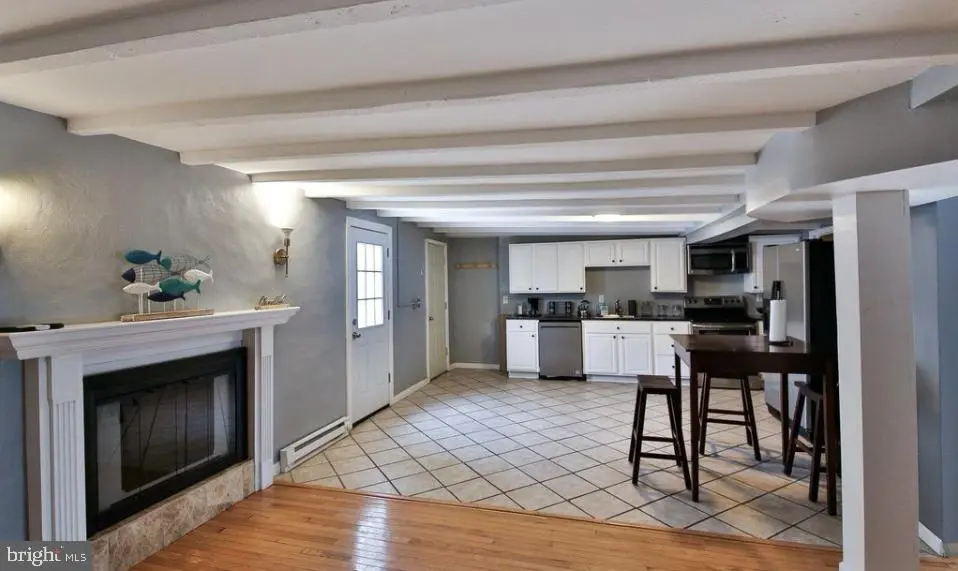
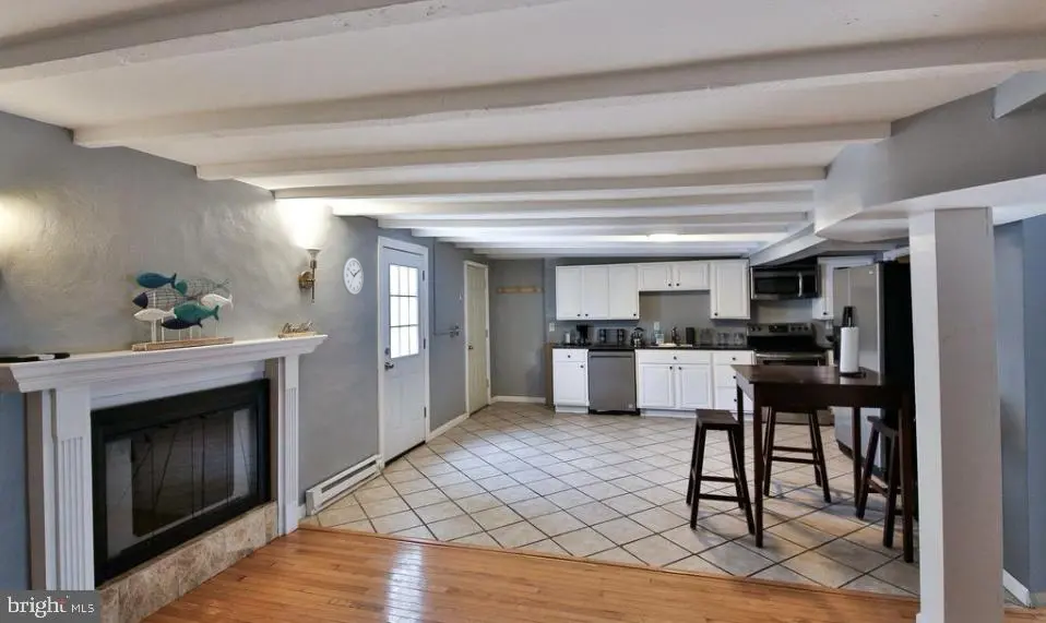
+ wall clock (354, 276)
